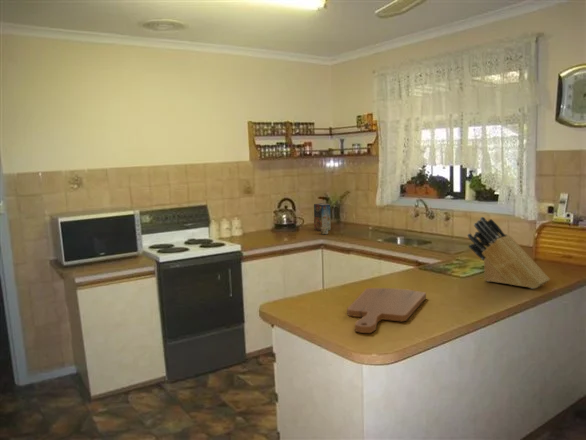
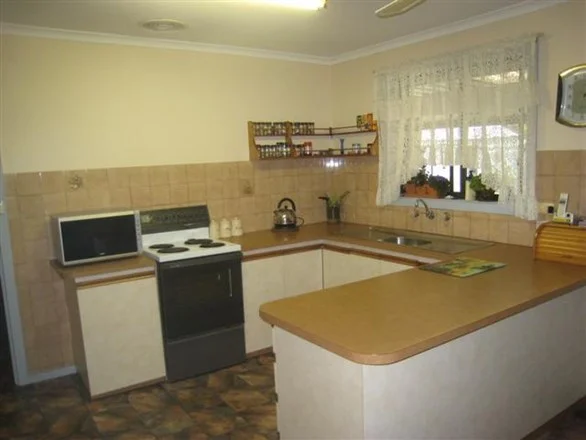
- cereal box (322, 218)
- cutting board (384, 305)
- knife block (506, 250)
